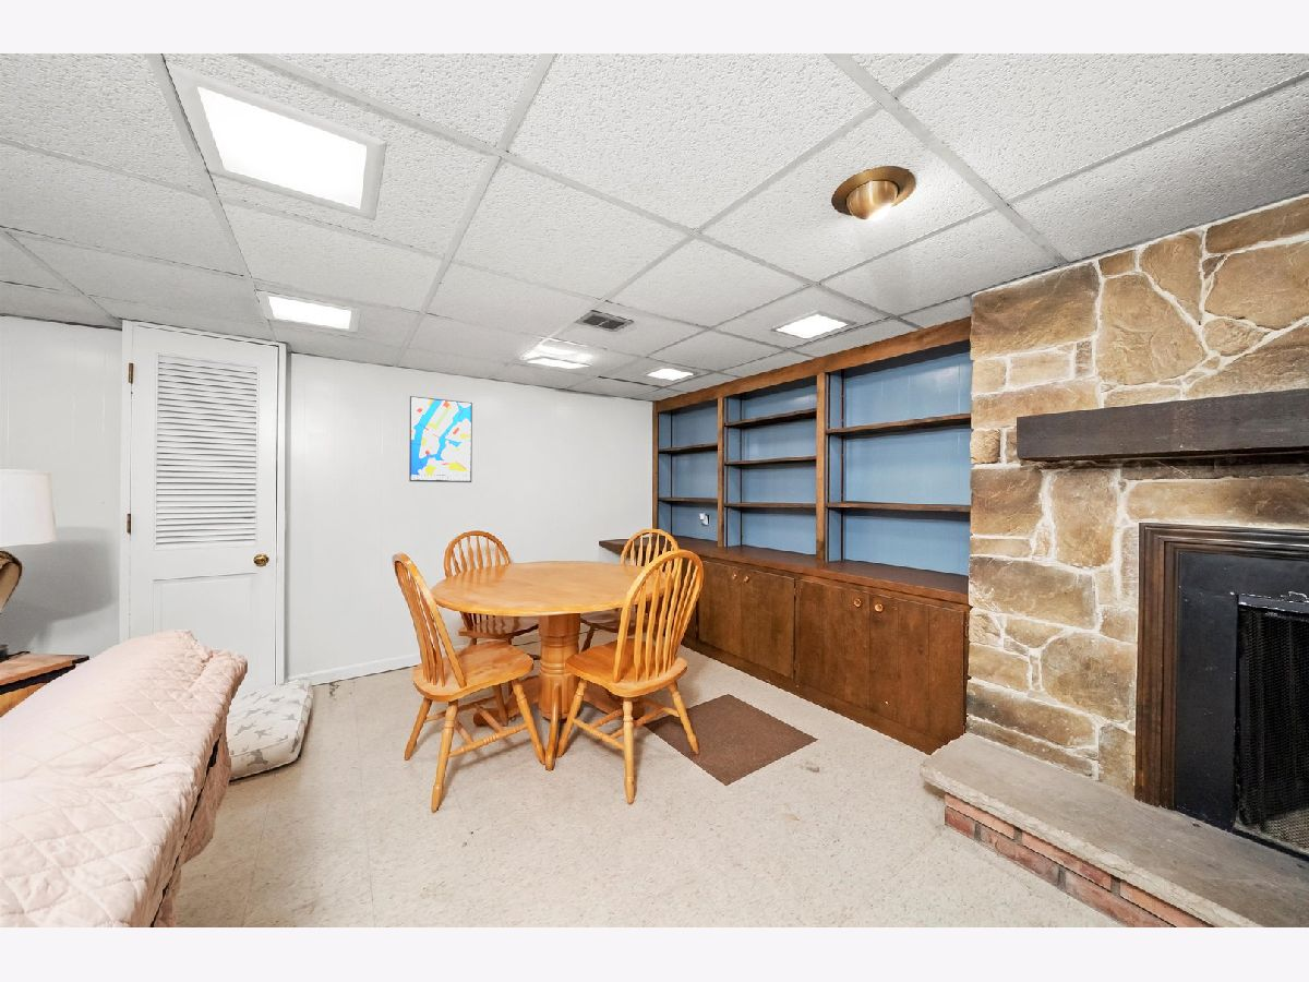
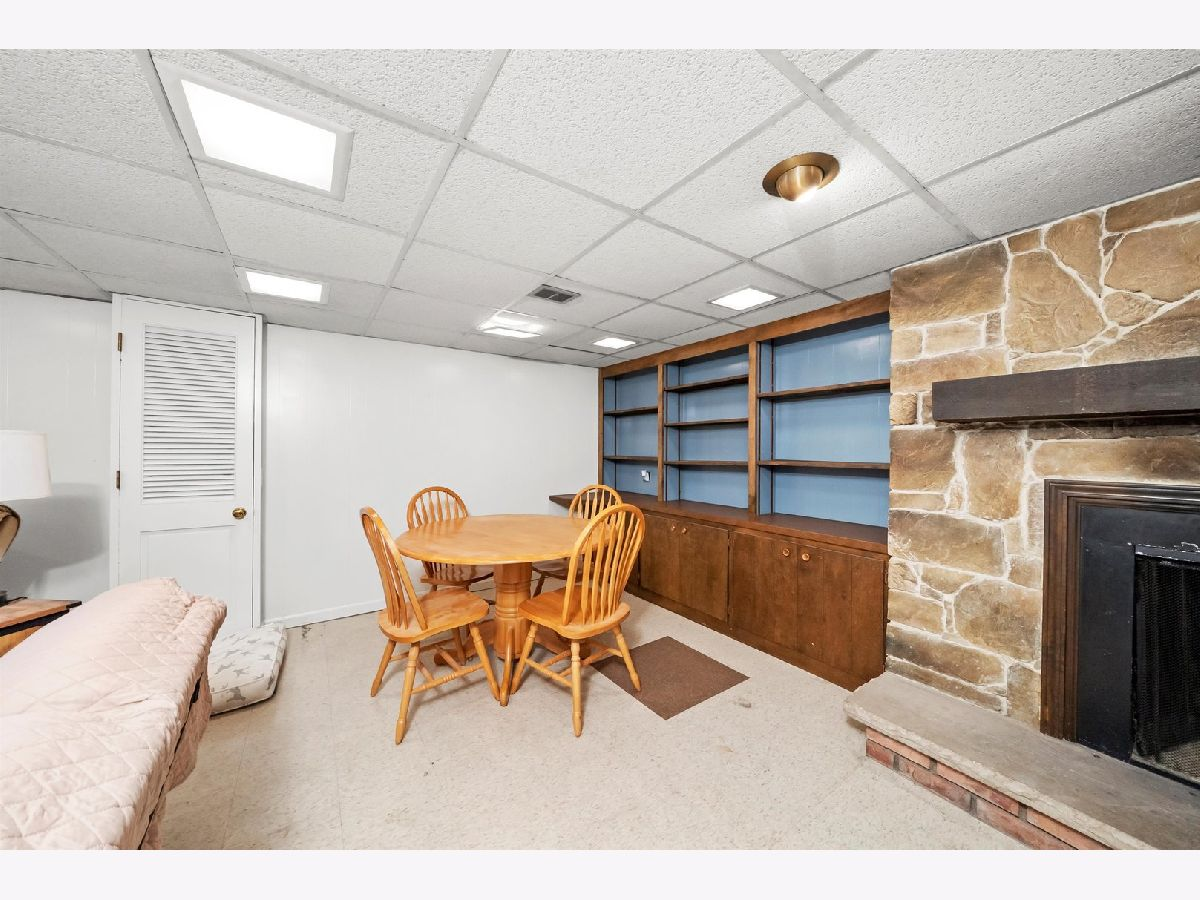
- wall art (442, 441)
